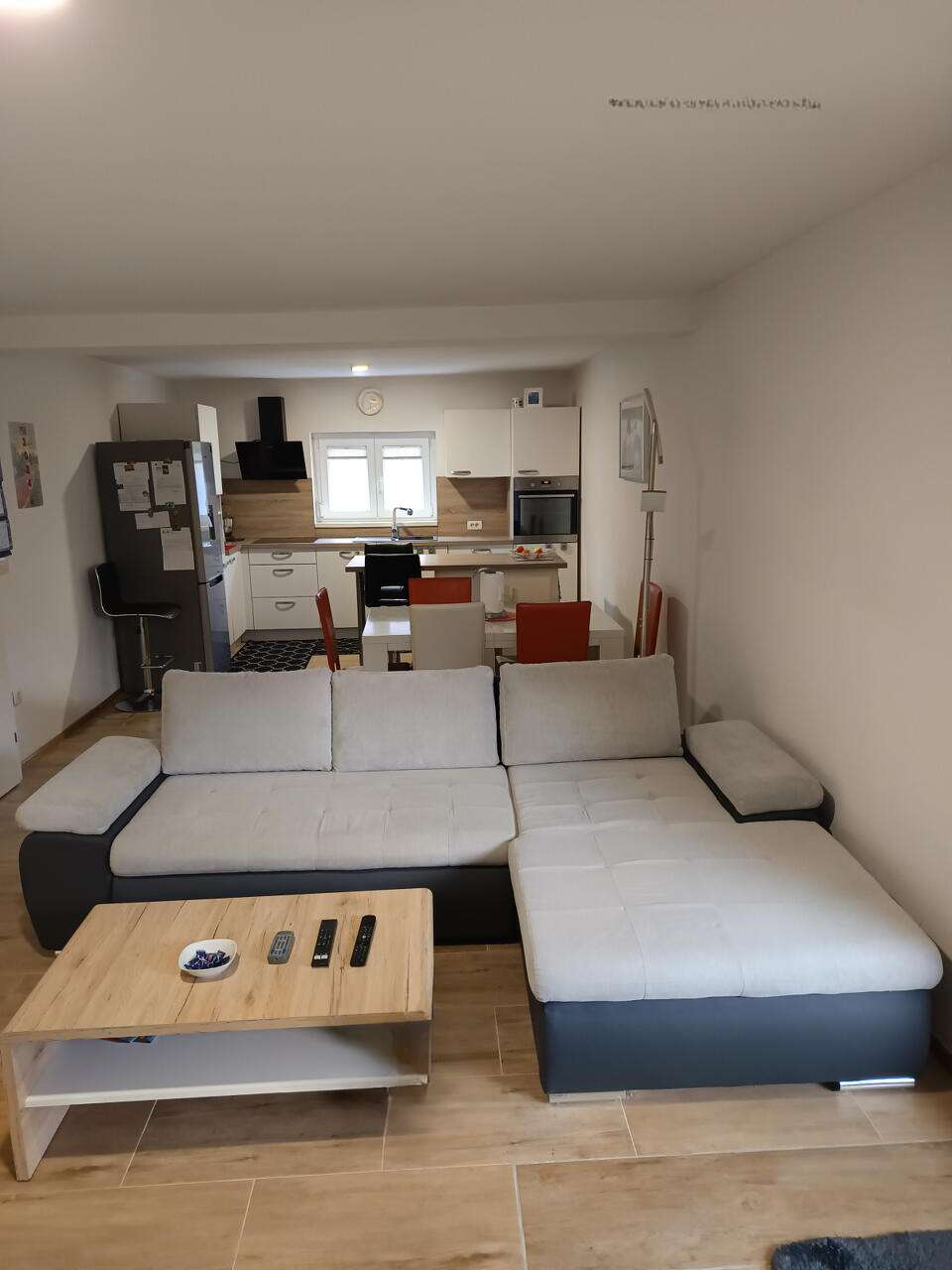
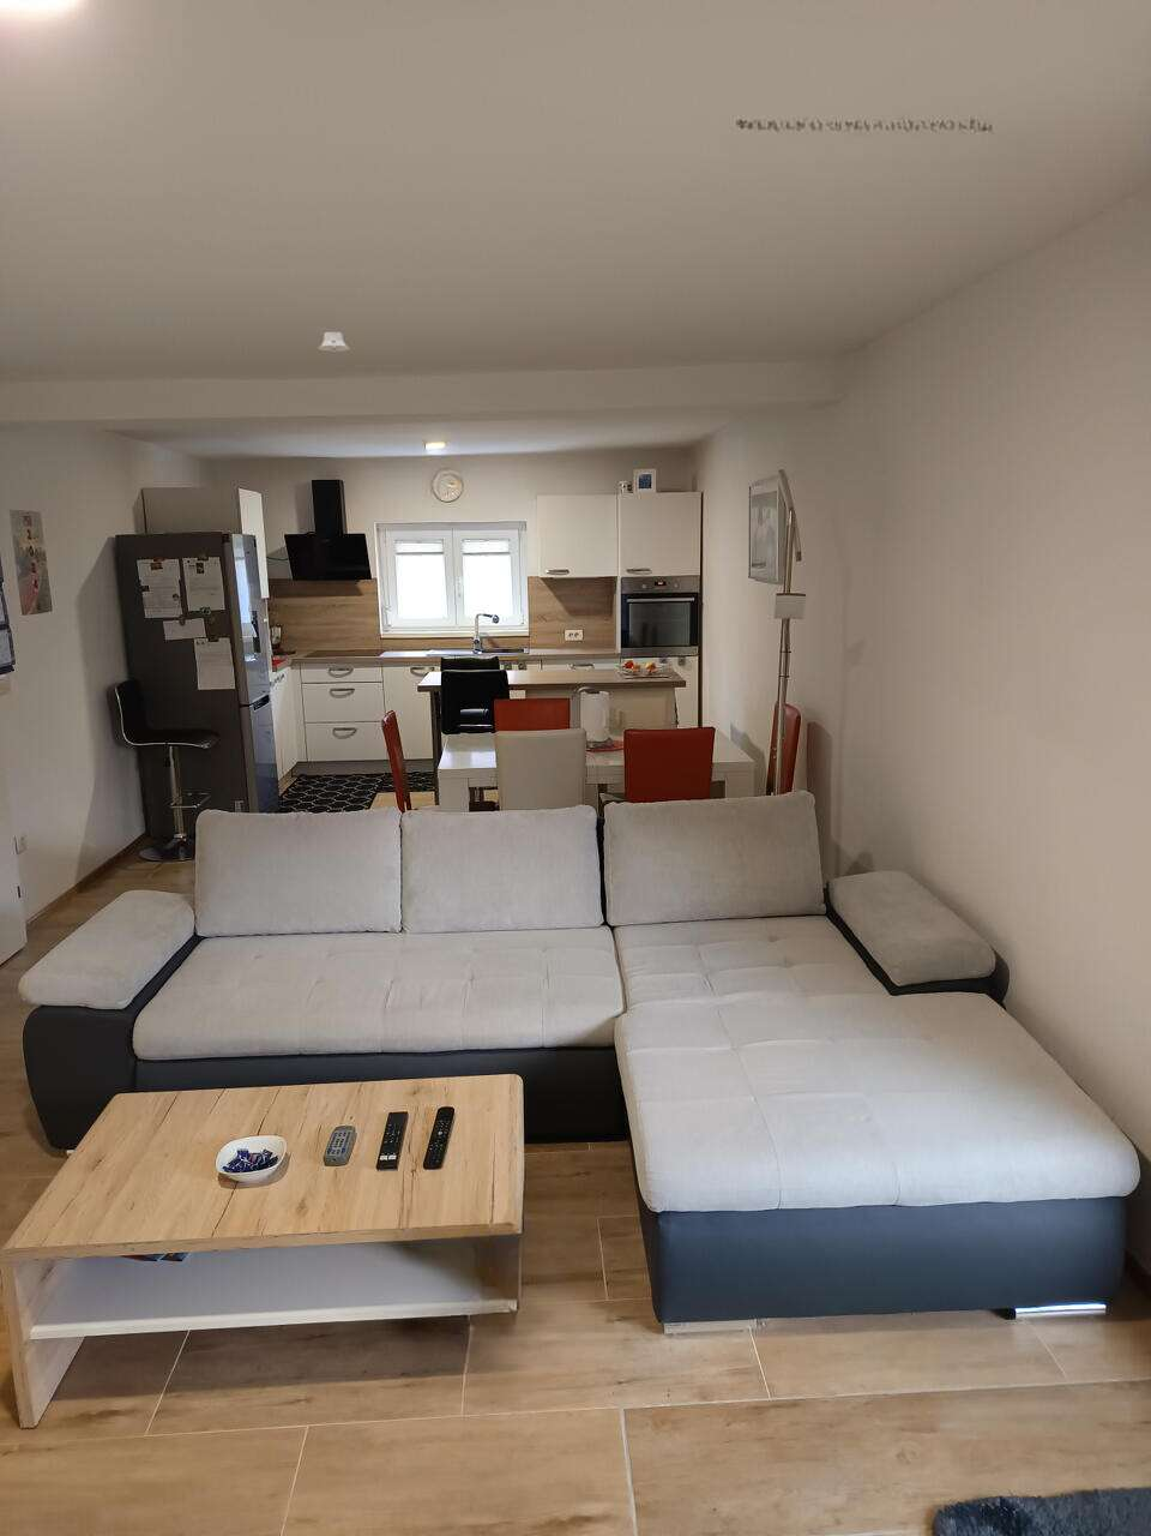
+ recessed light (334, 342)
